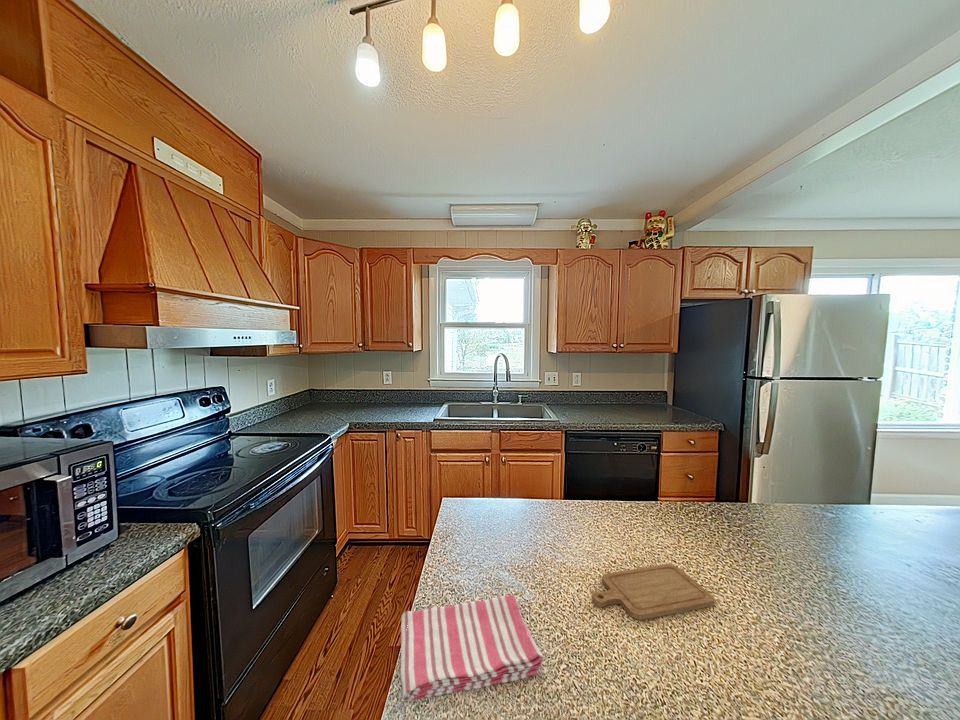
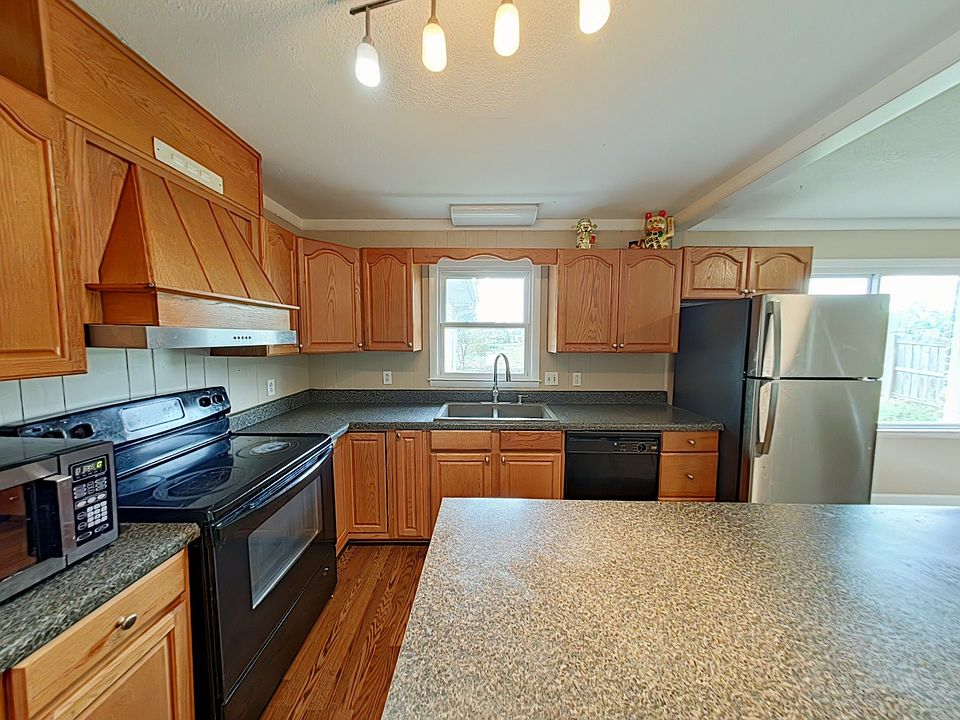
- chopping board (645, 590)
- dish towel (466, 637)
